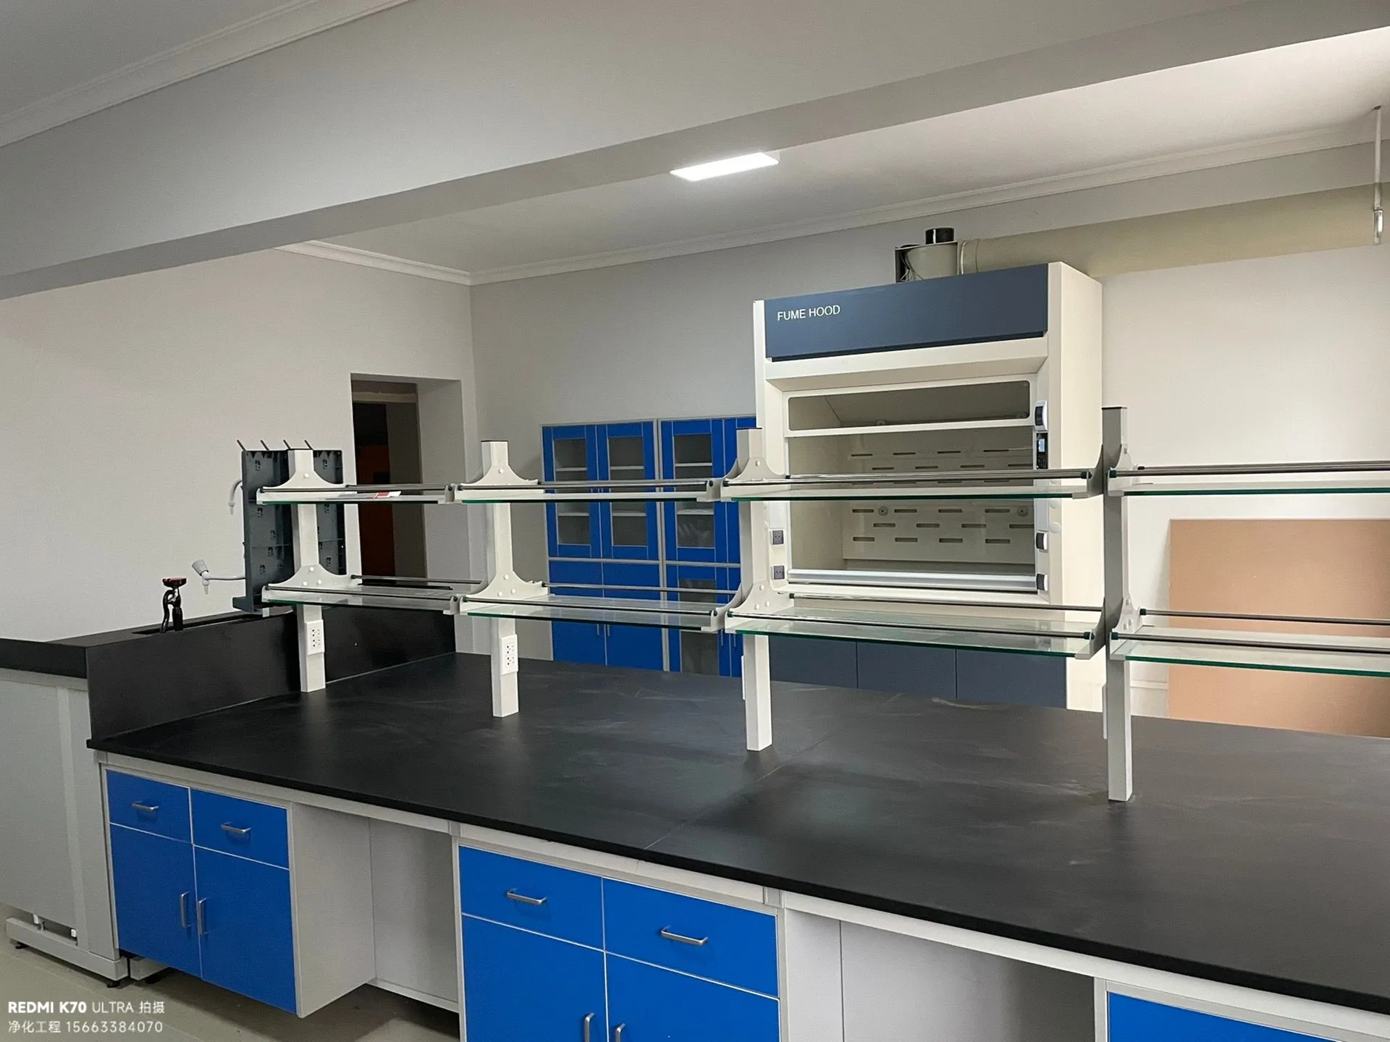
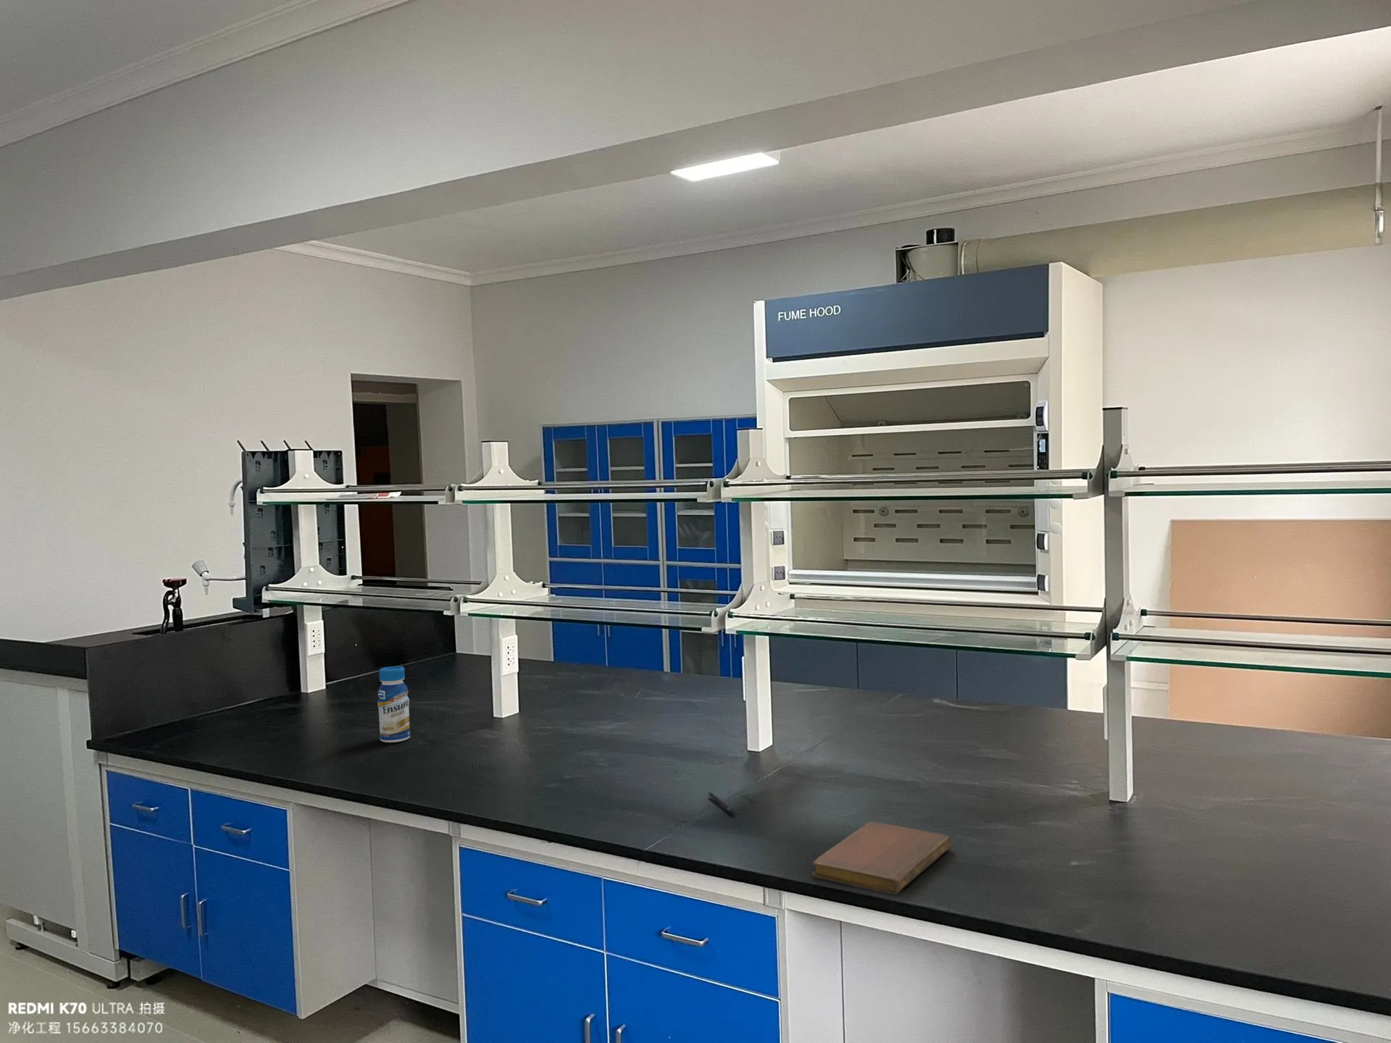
+ notebook (883, 855)
+ beverage bottle (393, 703)
+ pen (722, 803)
